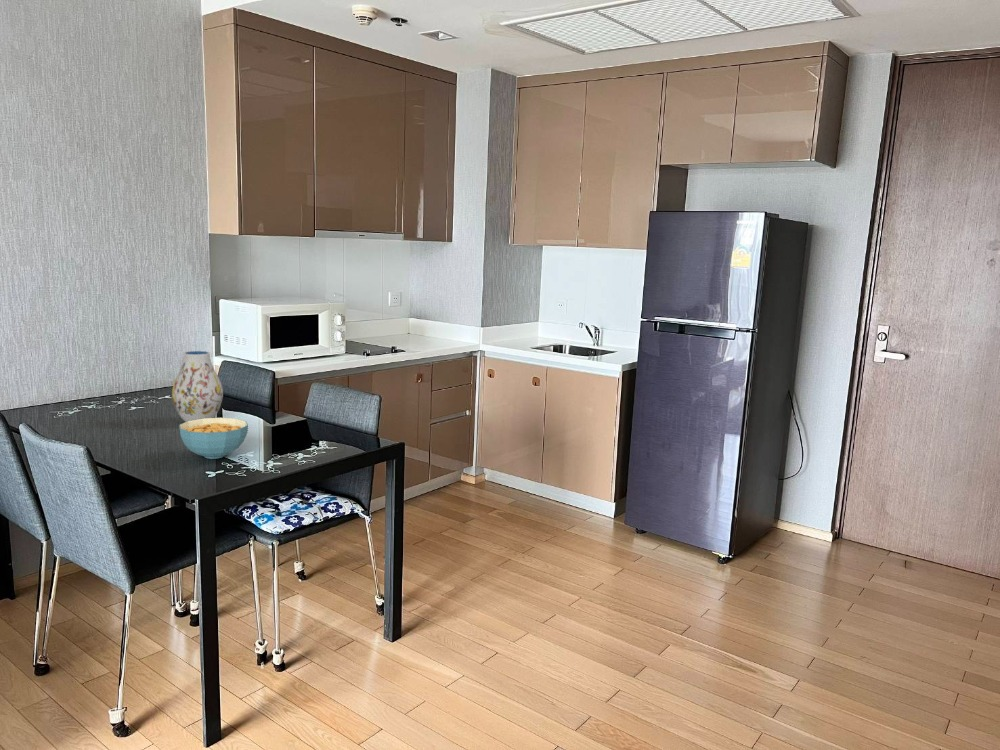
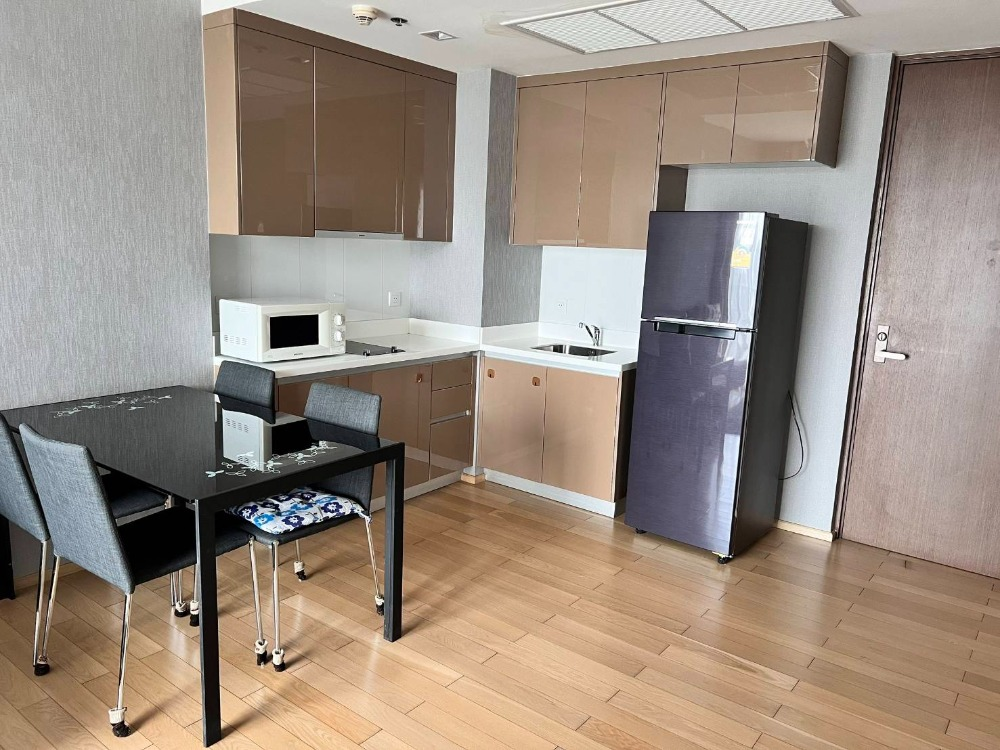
- vase (197, 387)
- cereal bowl (214, 440)
